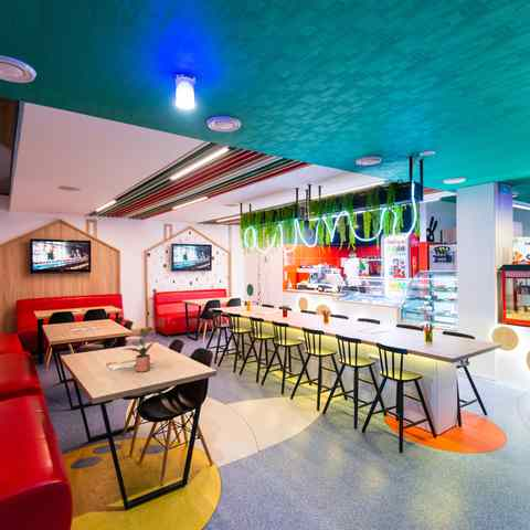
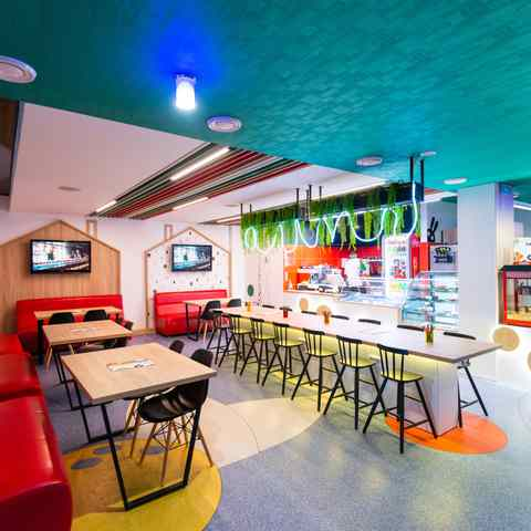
- potted plant (142, 346)
